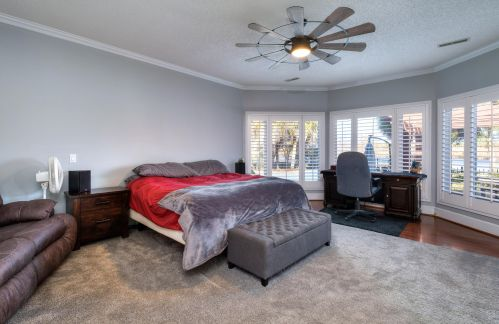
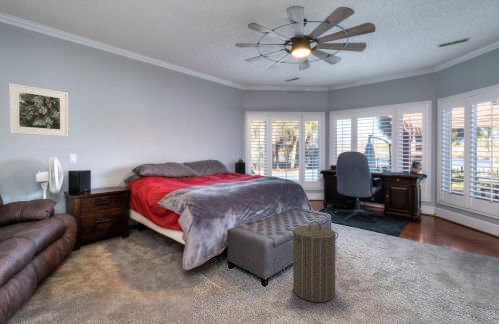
+ laundry hamper (313, 256)
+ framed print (40, 111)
